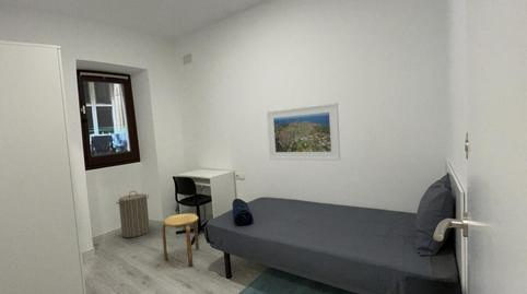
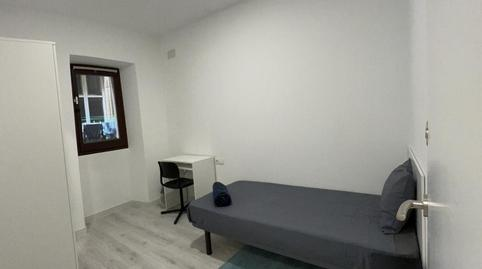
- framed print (301, 133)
- stool (187, 237)
- laundry hamper (133, 211)
